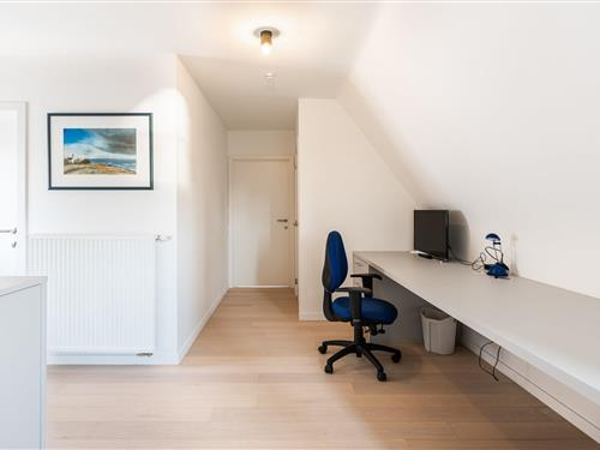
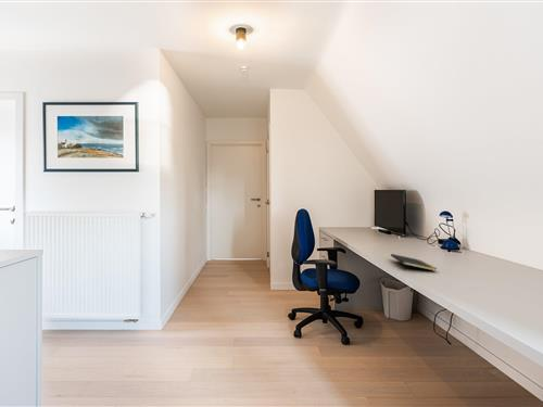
+ notepad (412, 262)
